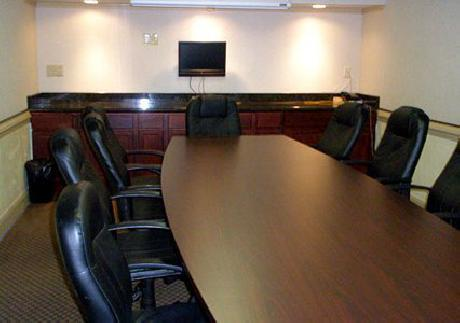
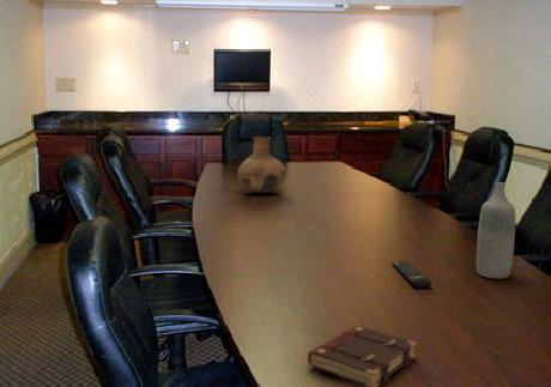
+ bottle (496, 229)
+ remote control (410, 273)
+ book (363, 352)
+ vase (261, 164)
